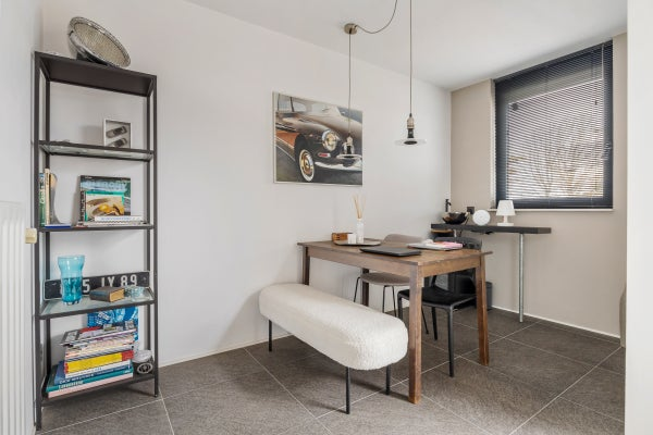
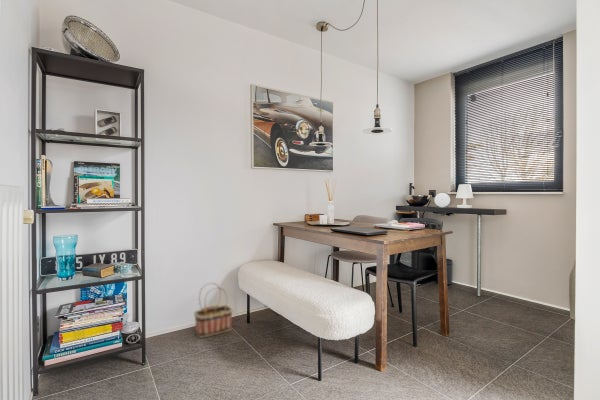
+ basket (213, 308)
